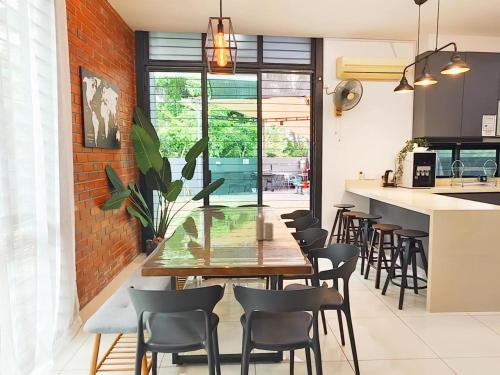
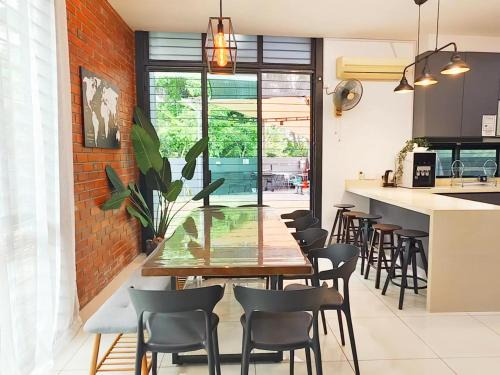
- candle (265, 226)
